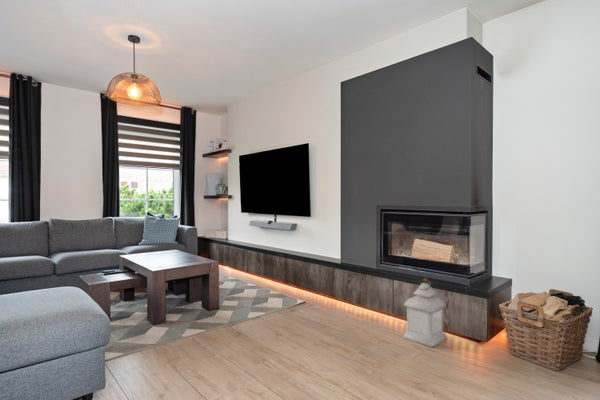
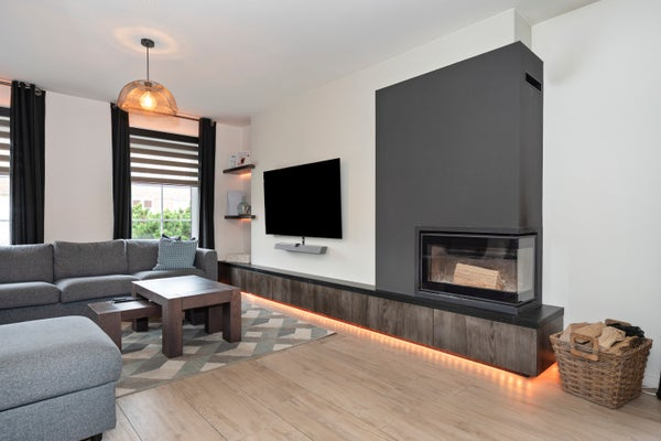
- lantern (424, 308)
